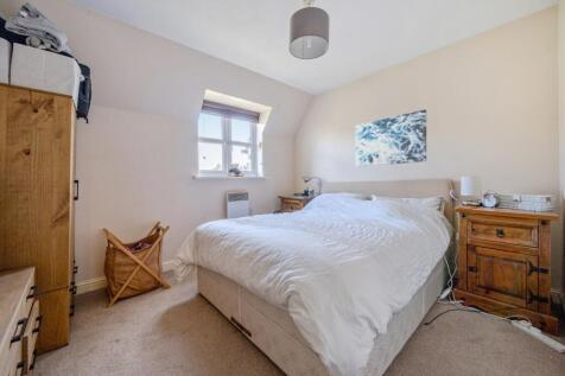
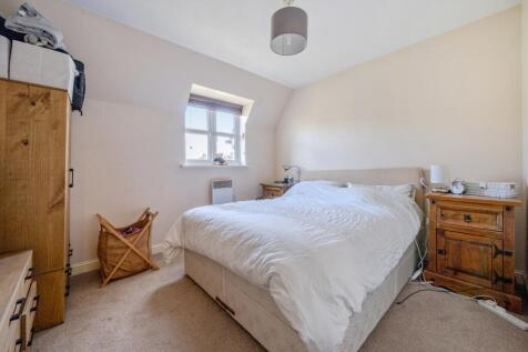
- wall art (387, 141)
